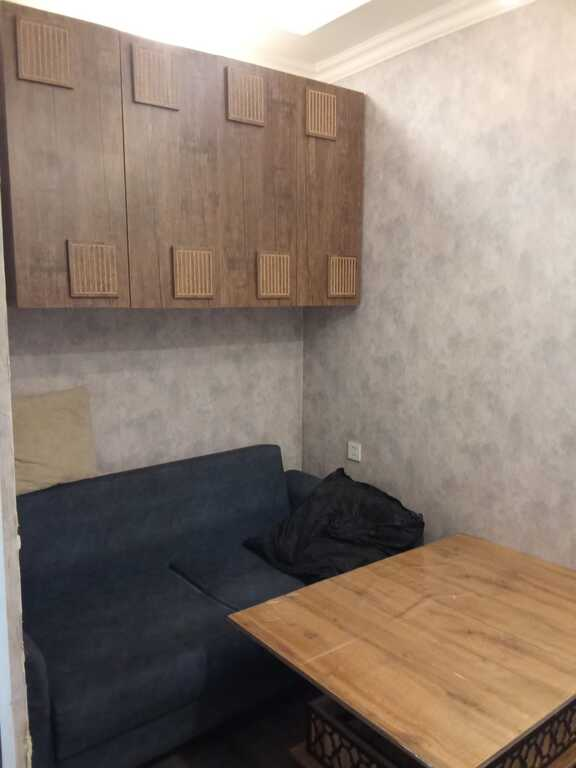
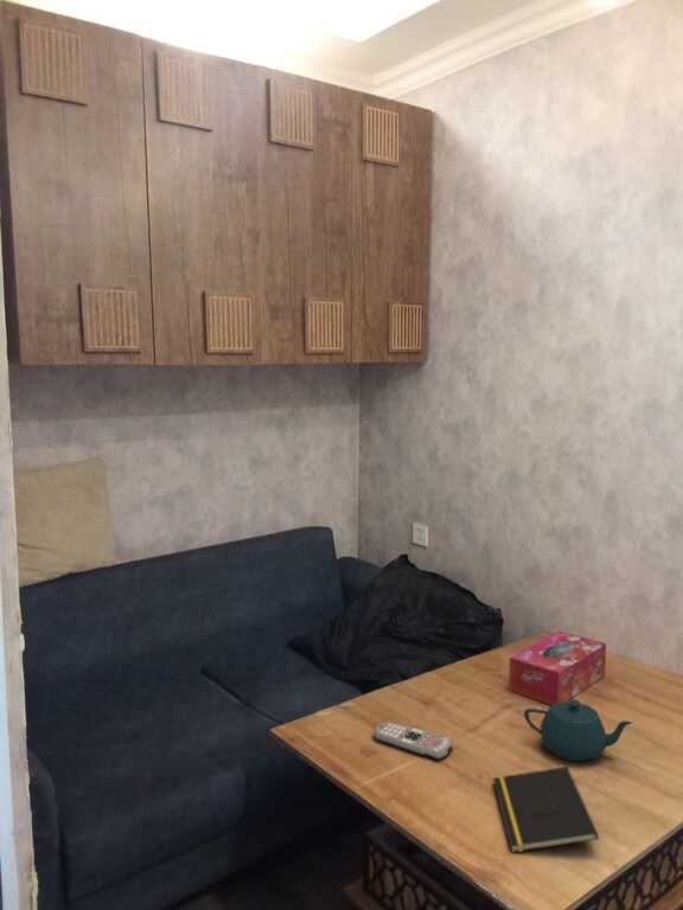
+ notepad (541, 806)
+ teapot (576, 726)
+ remote control (411, 739)
+ tissue box (557, 666)
